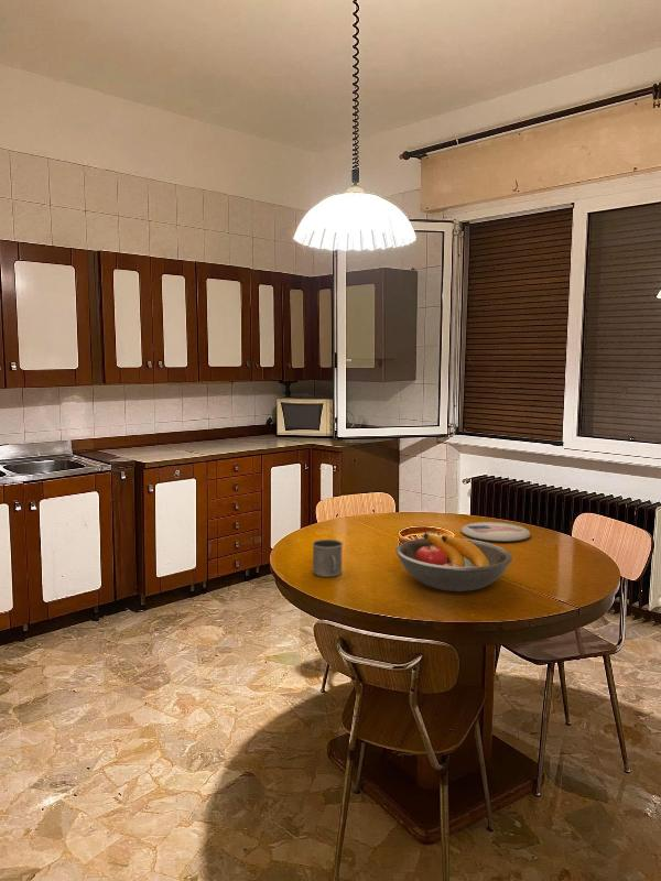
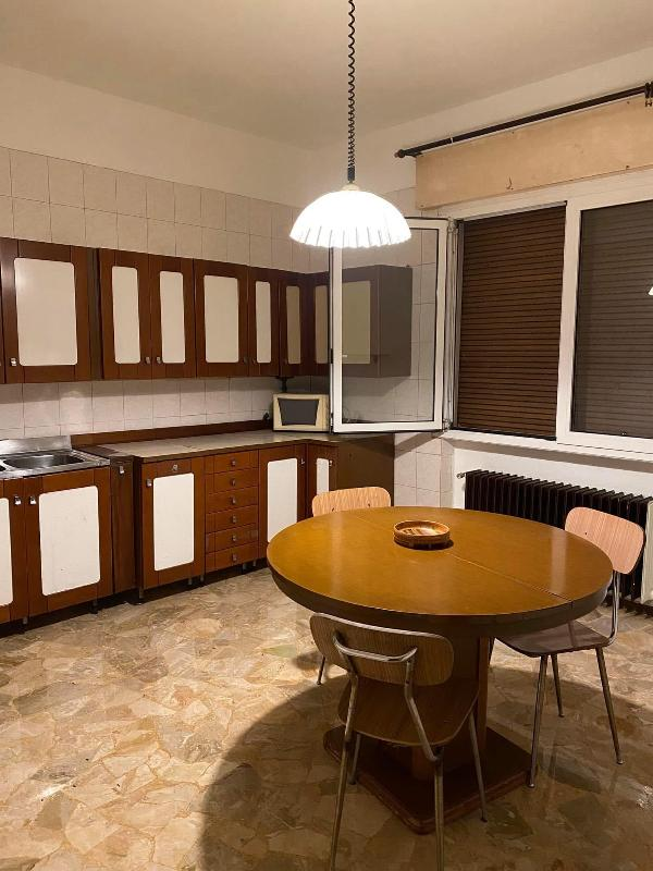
- plate (495, 530)
- mug (328, 558)
- fruit bowl (453, 563)
